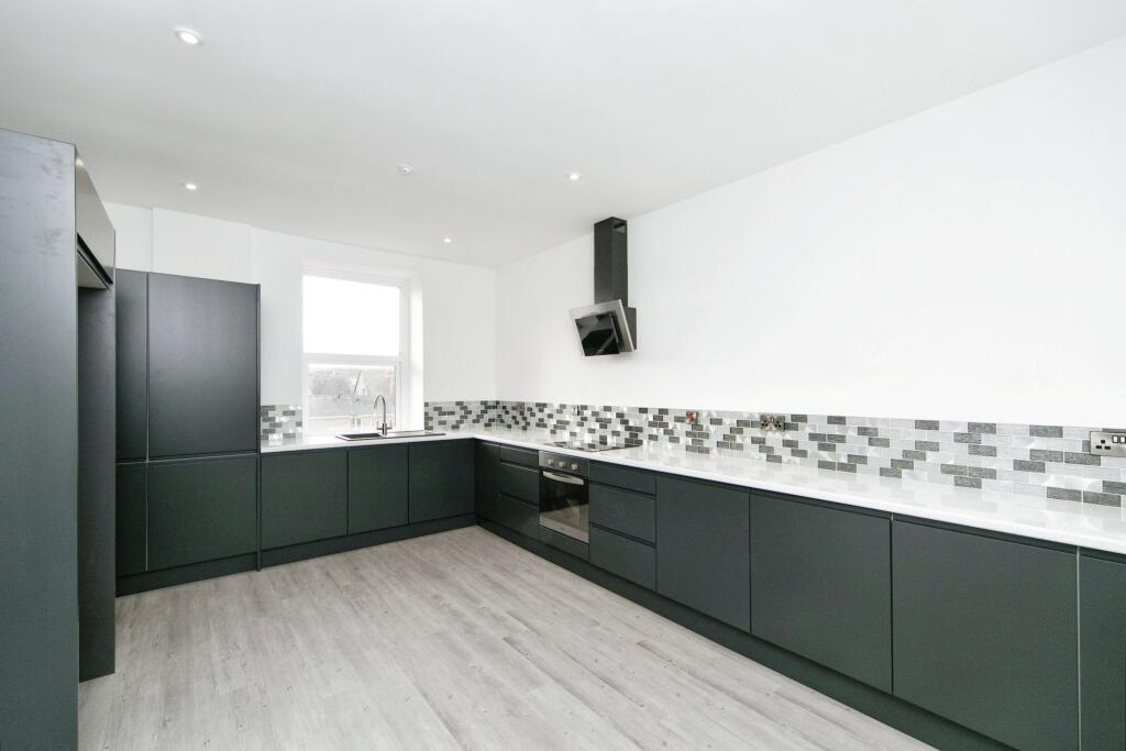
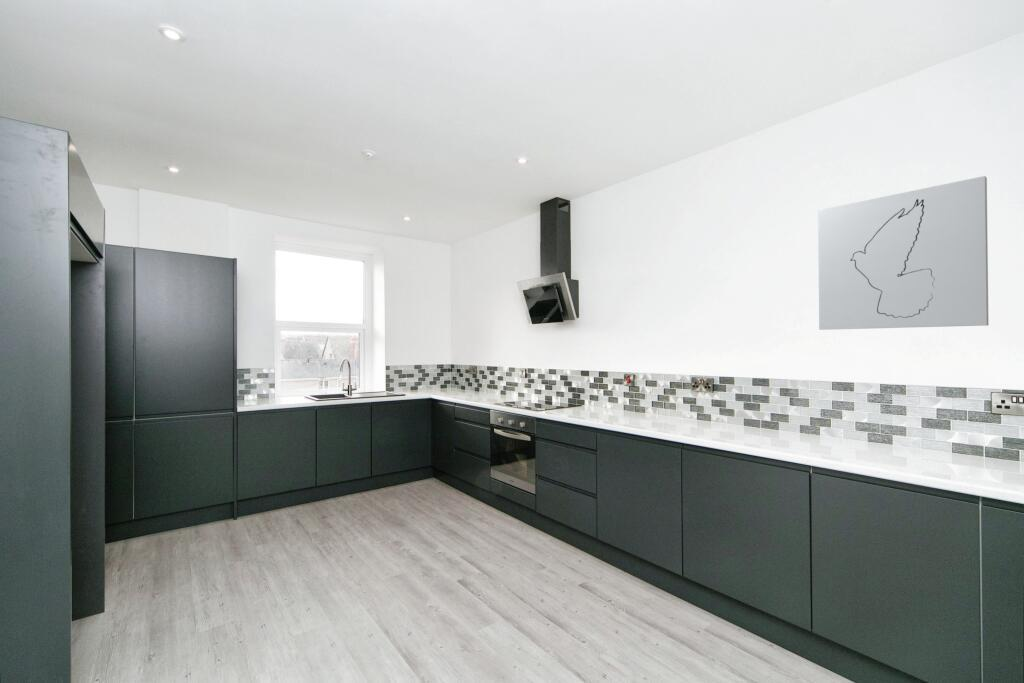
+ wall art (894, 261)
